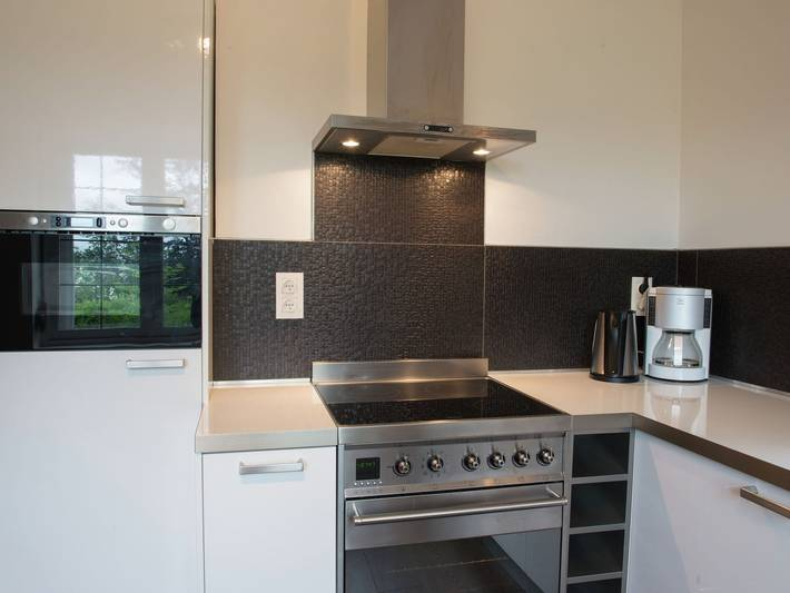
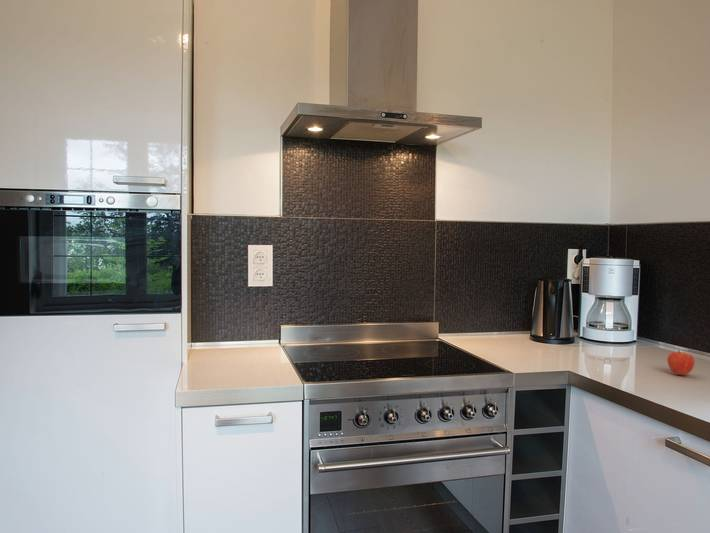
+ fruit (680, 362)
